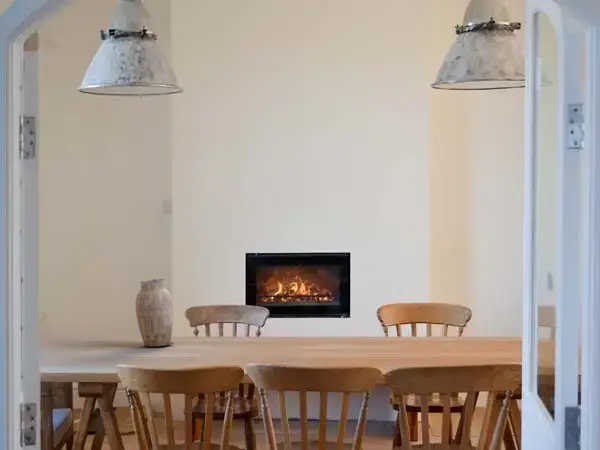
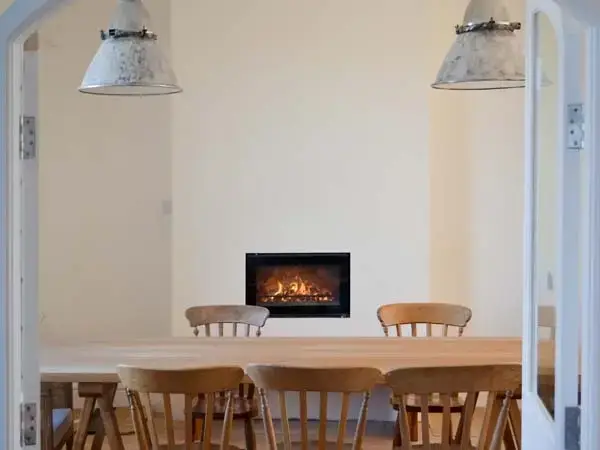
- vase (154, 312)
